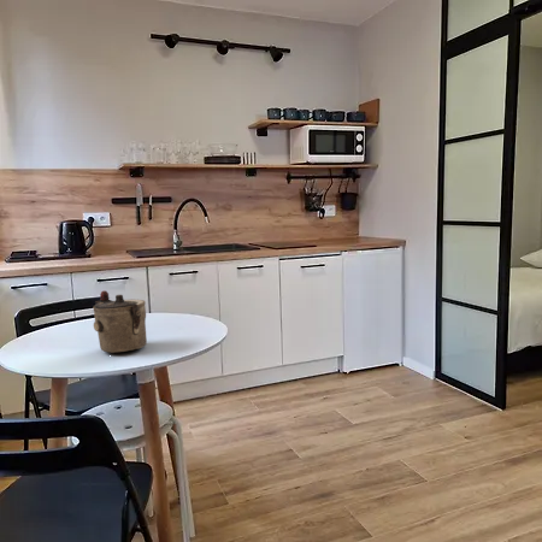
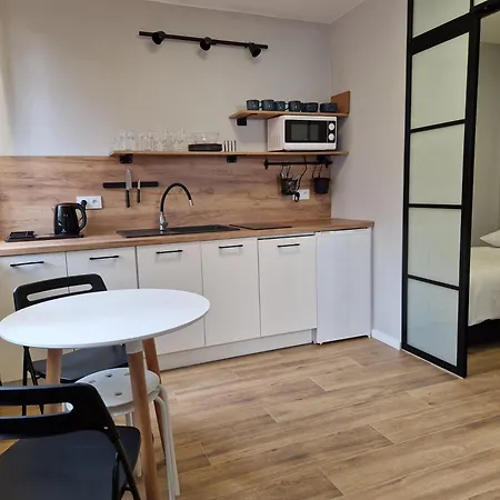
- teapot (118, 319)
